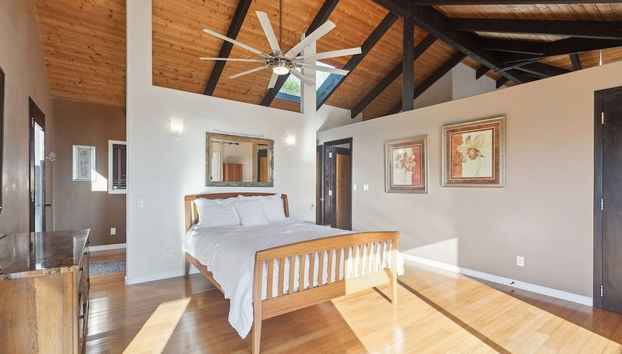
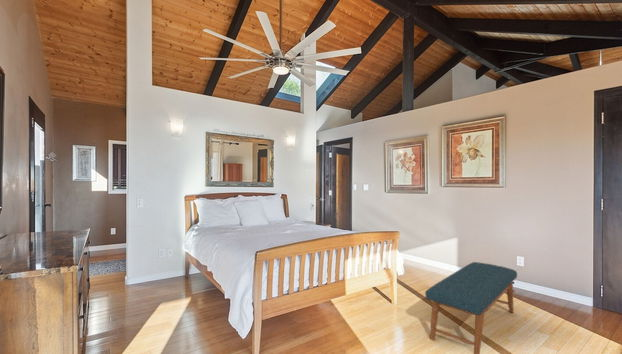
+ bench (475, 300)
